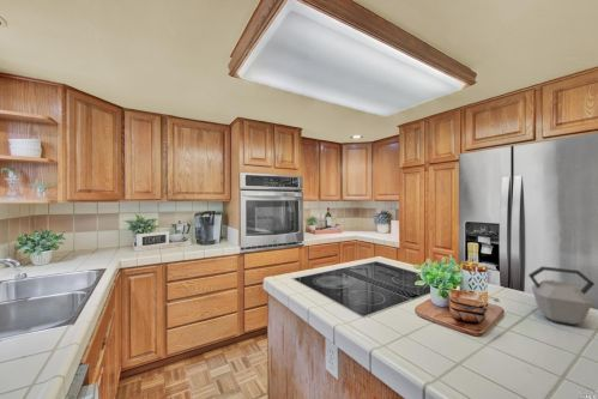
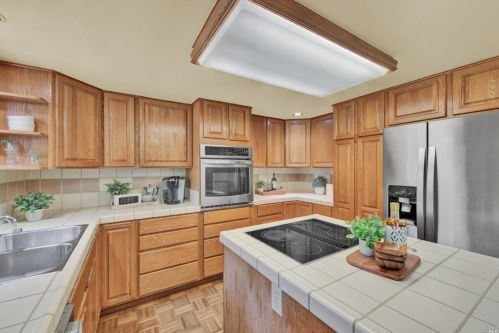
- kettle (552, 288)
